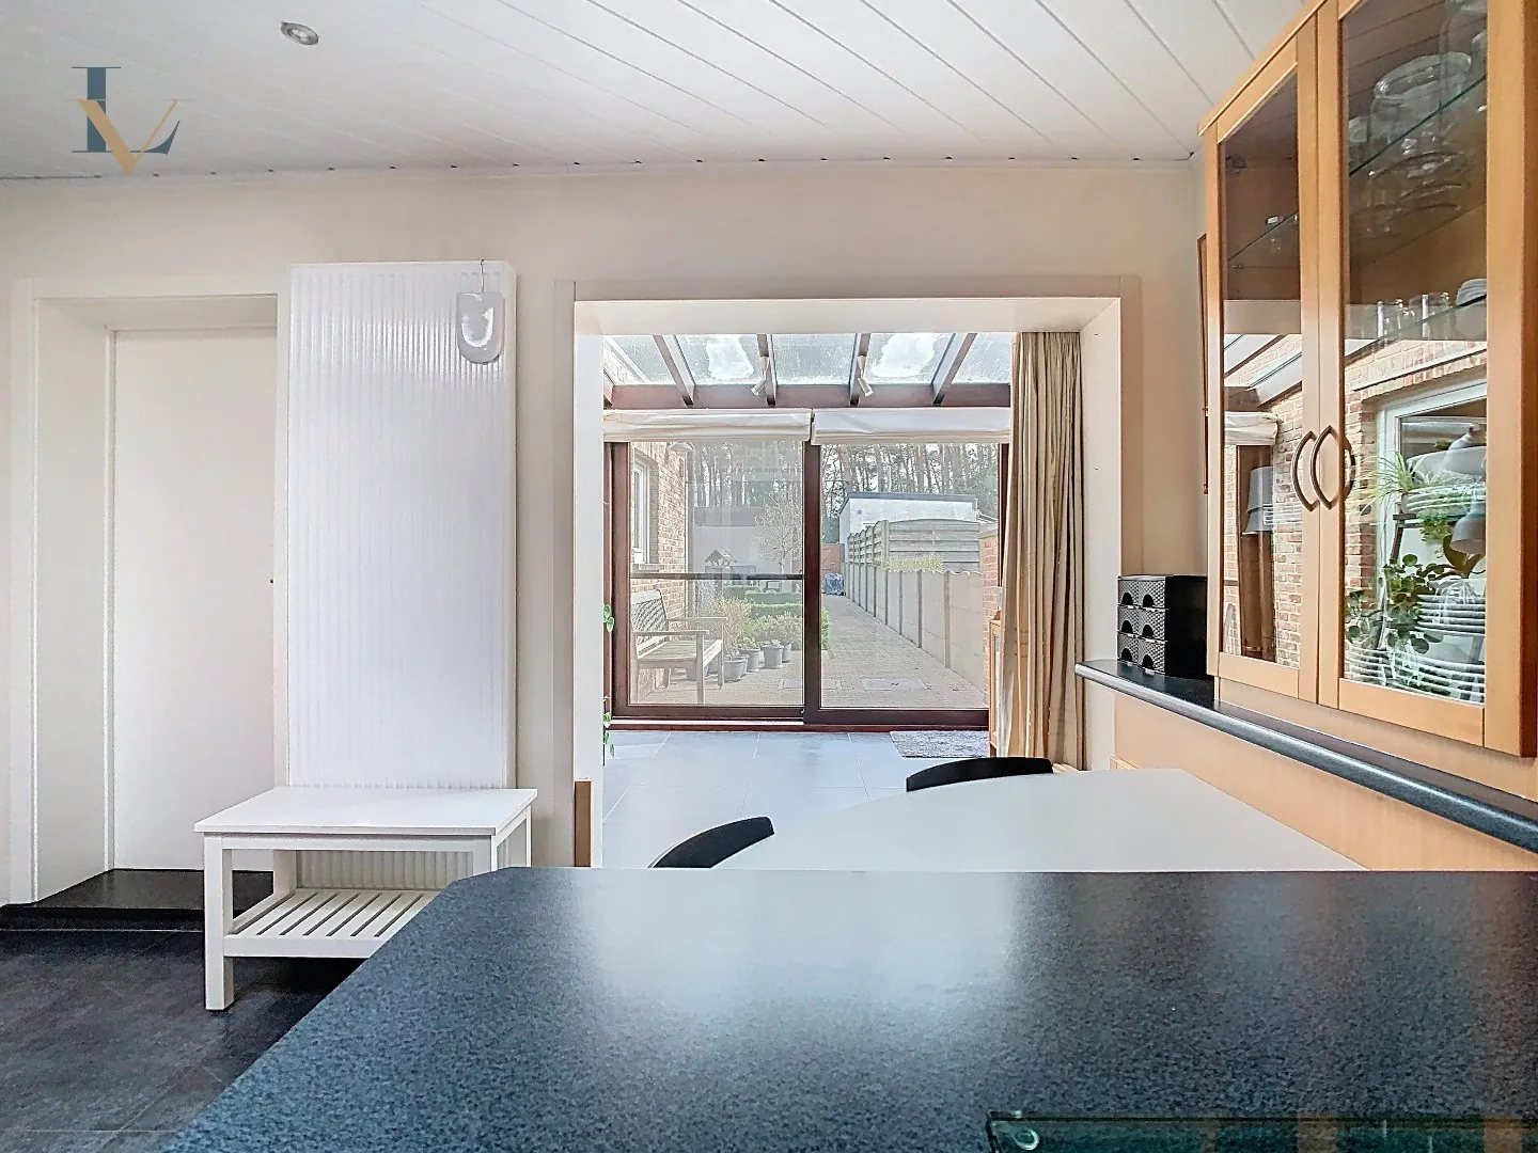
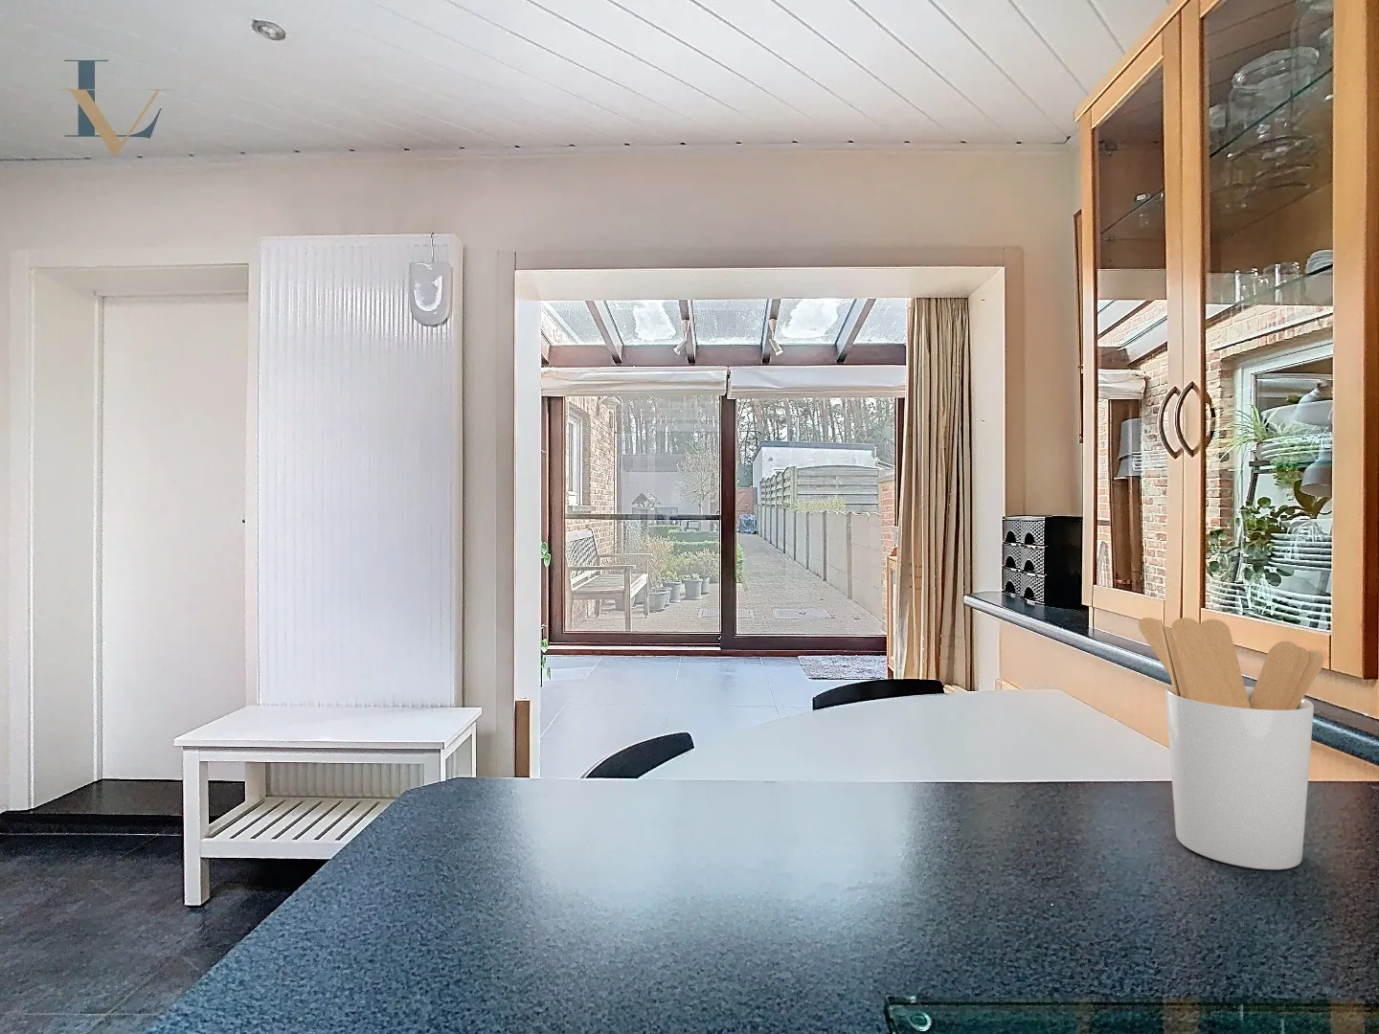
+ utensil holder (1217, 726)
